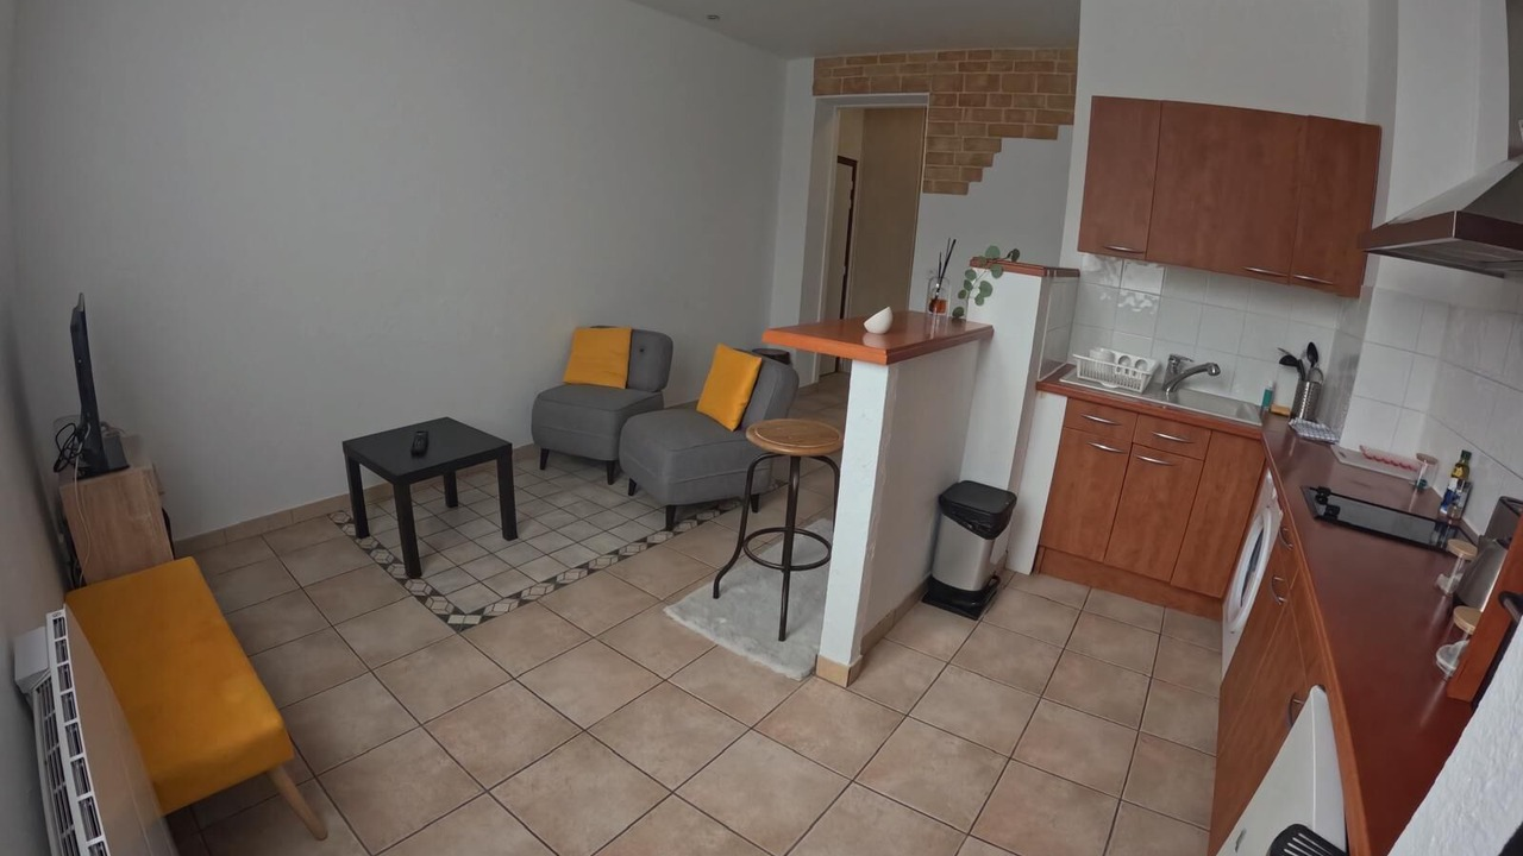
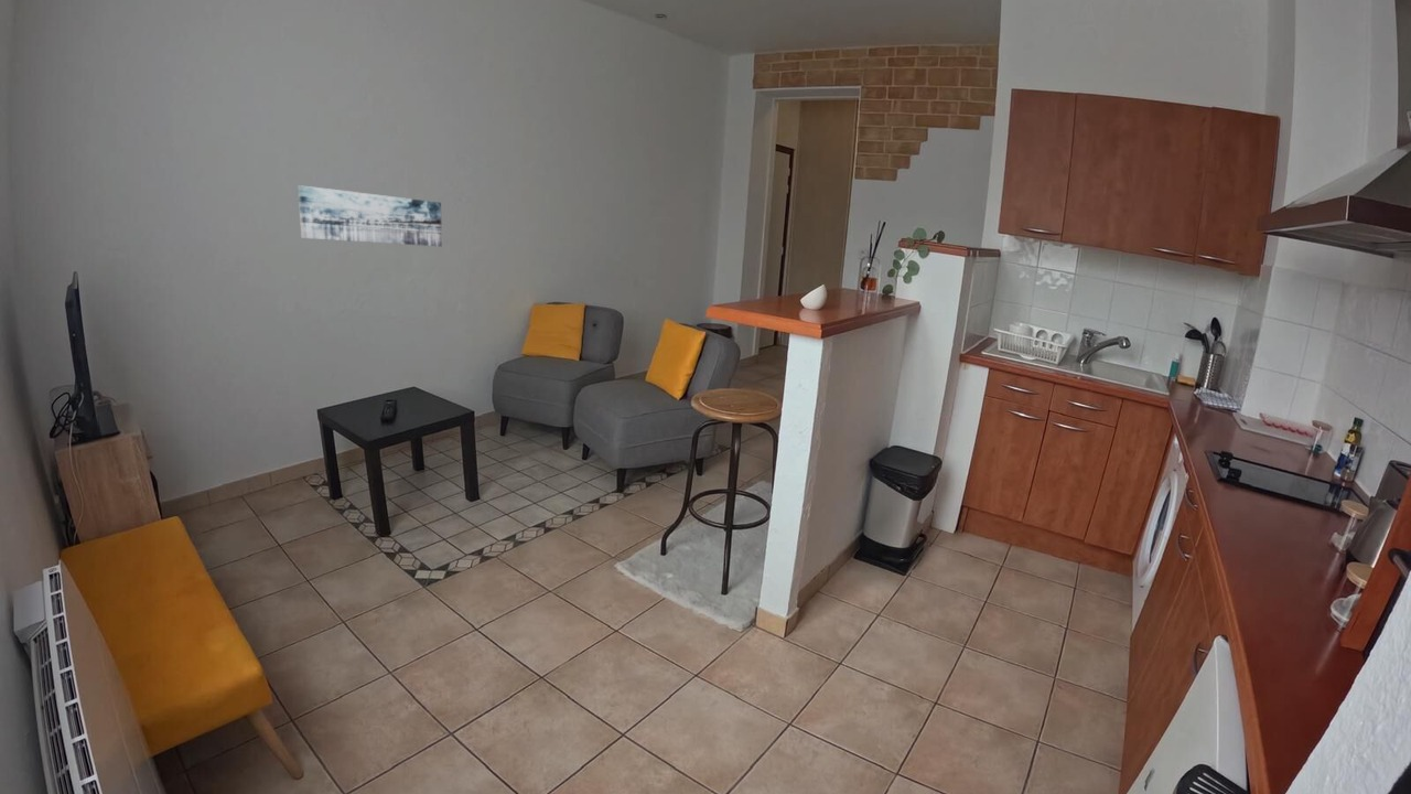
+ wall art (376, 218)
